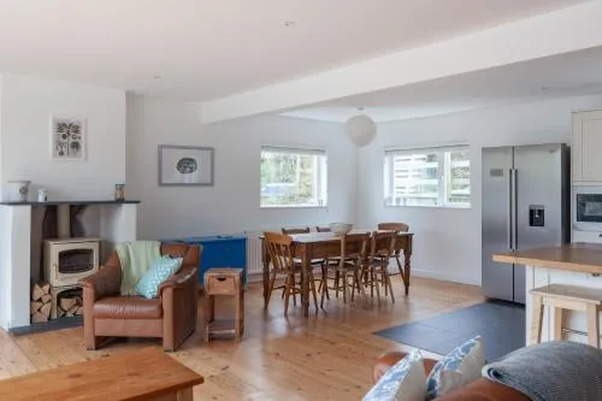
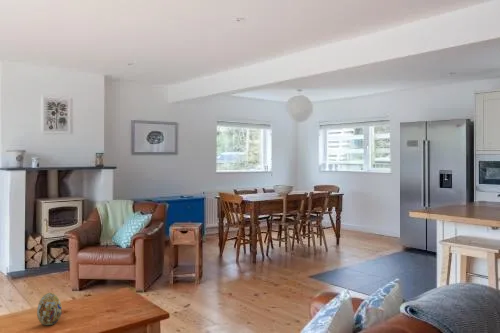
+ decorative egg (49, 308)
